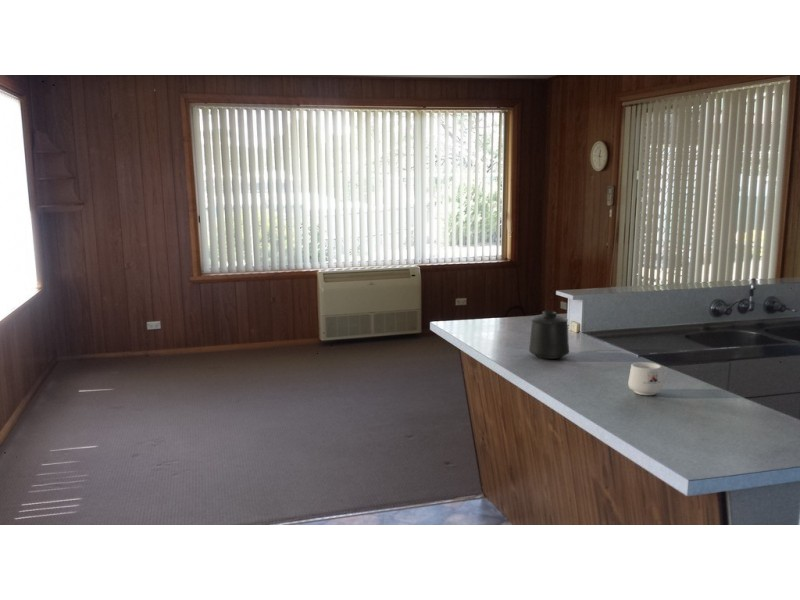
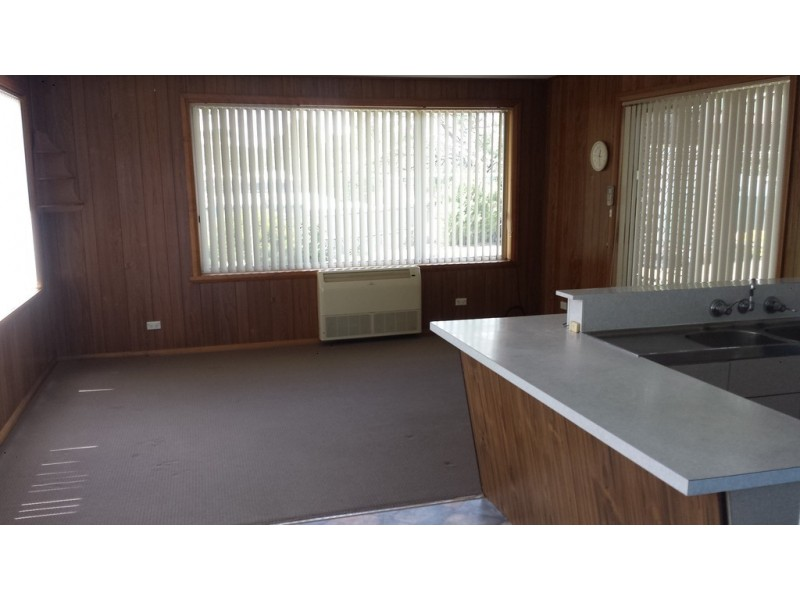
- mug (546, 332)
- mug (649, 378)
